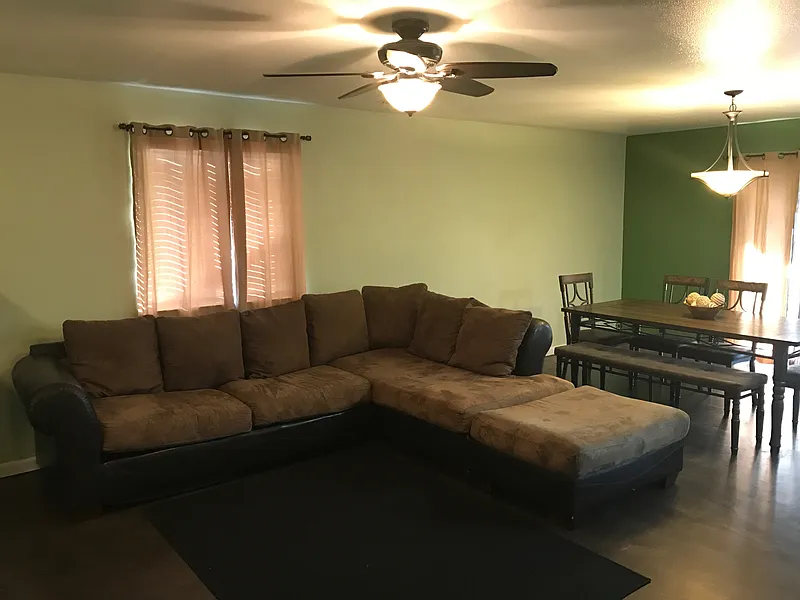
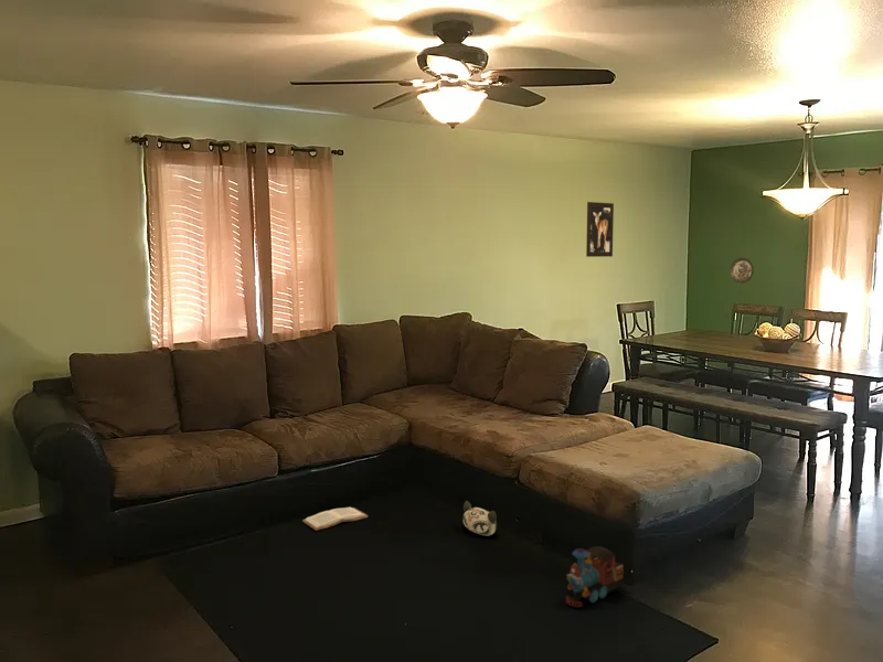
+ plush toy (479, 519)
+ decorative plate (742, 270)
+ wall art (599, 229)
+ toy train (592, 570)
+ book (334, 516)
